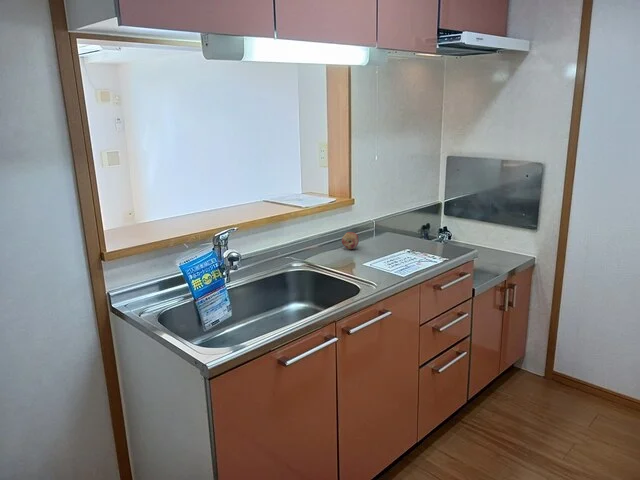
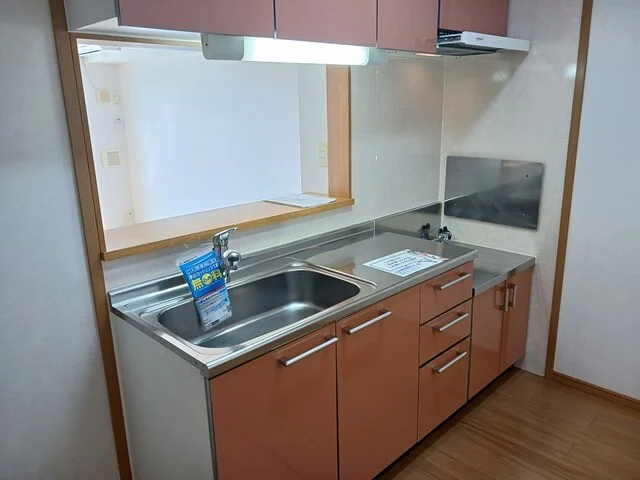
- fruit (350, 240)
